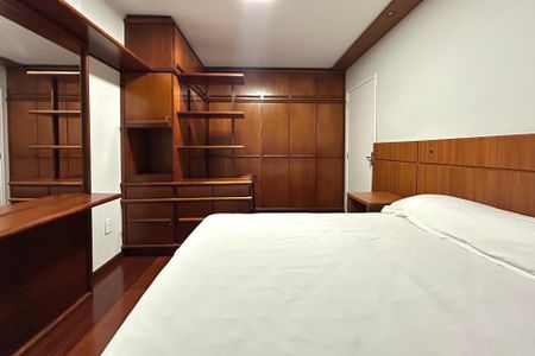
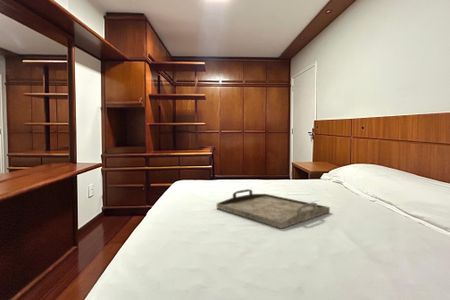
+ serving tray (271, 203)
